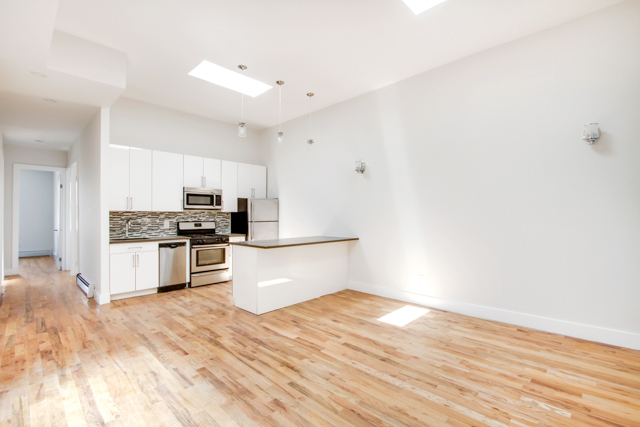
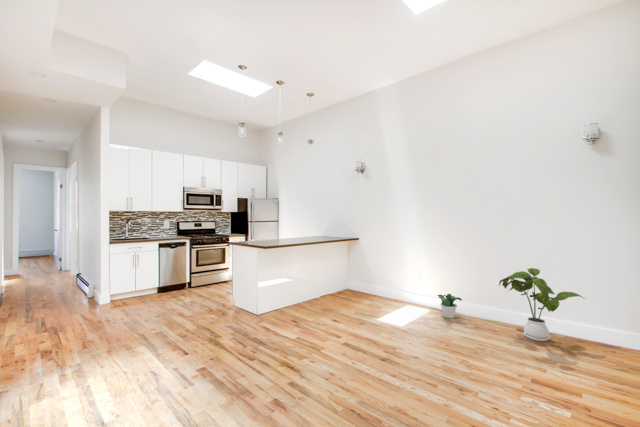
+ house plant (538, 307)
+ potted plant (448, 306)
